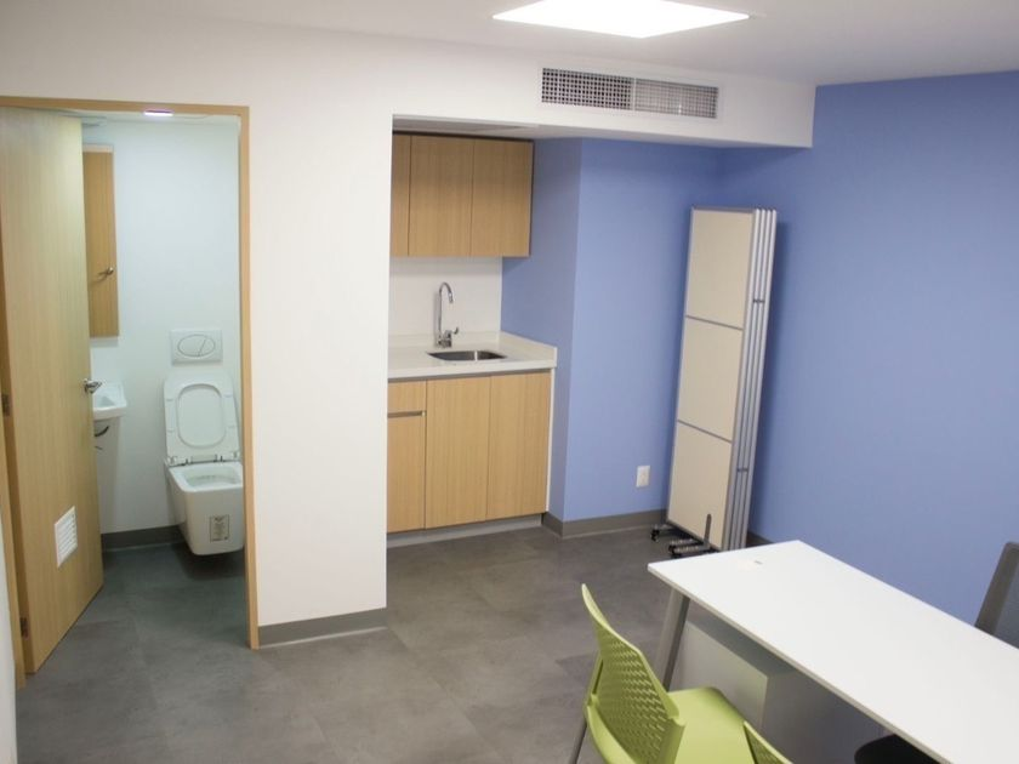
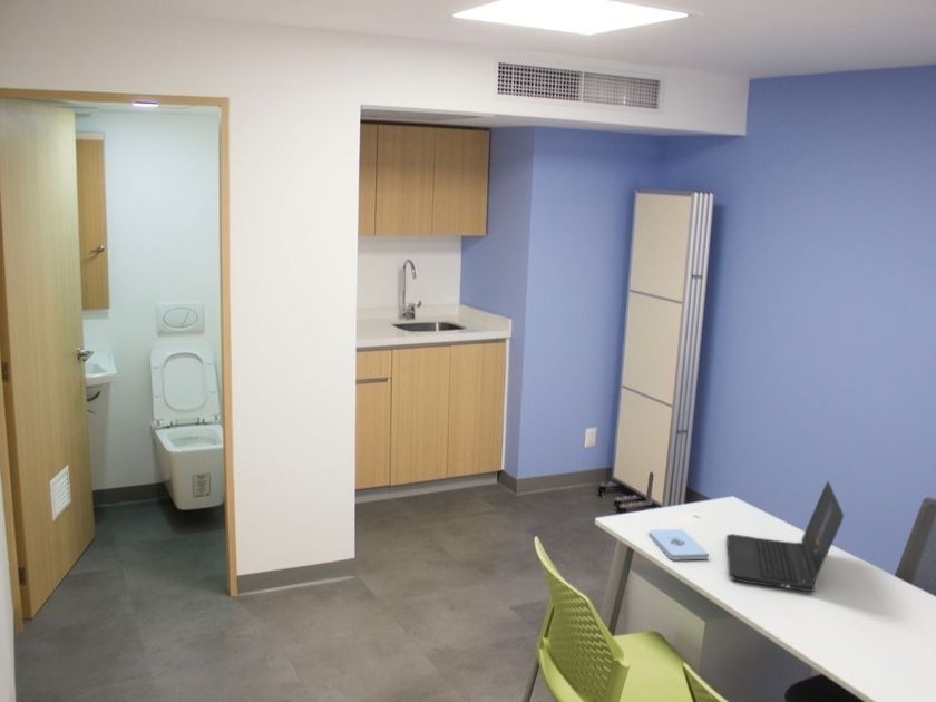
+ notepad (676, 544)
+ laptop computer (779, 540)
